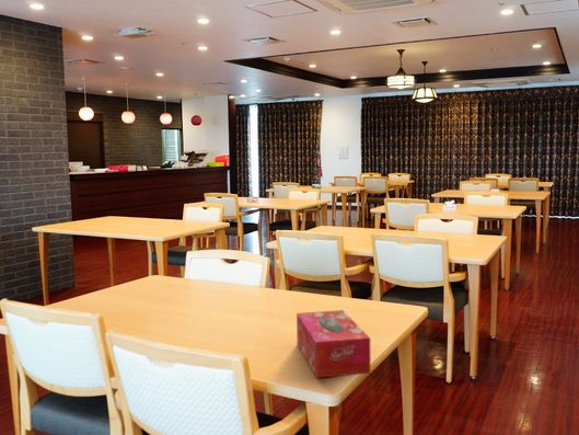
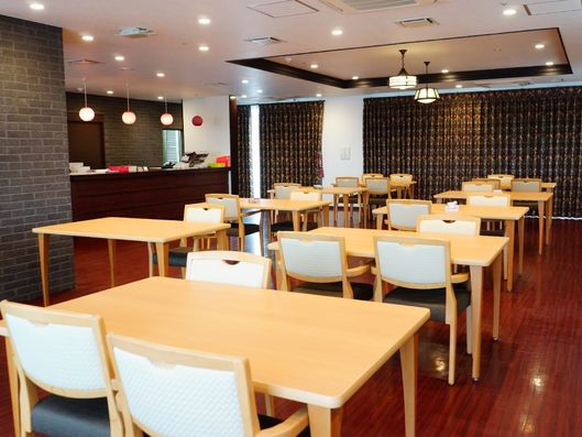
- tissue box (331, 341)
